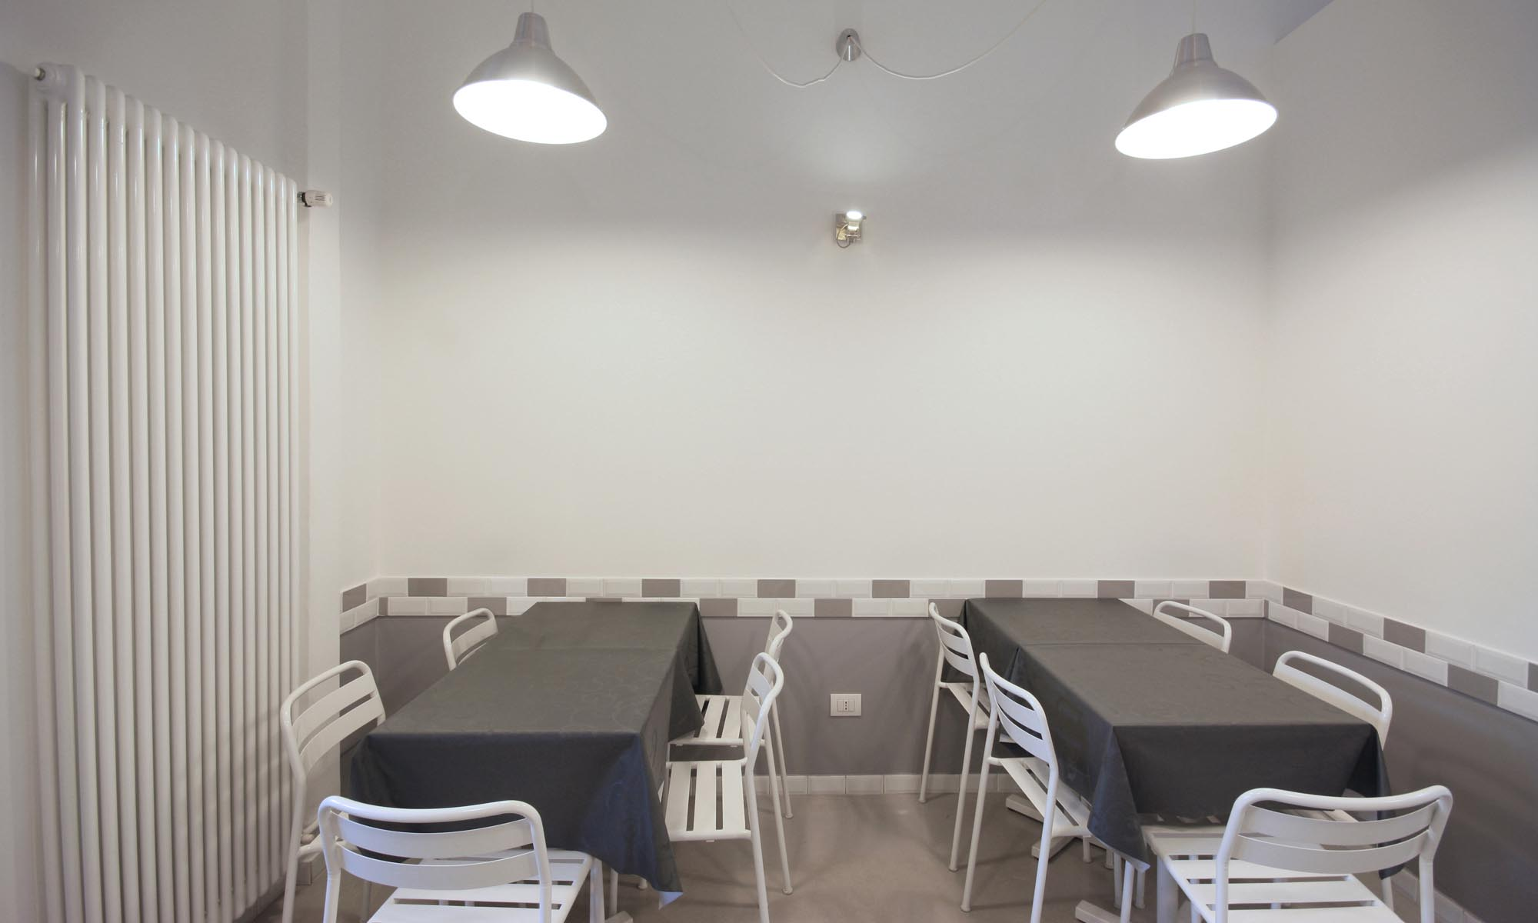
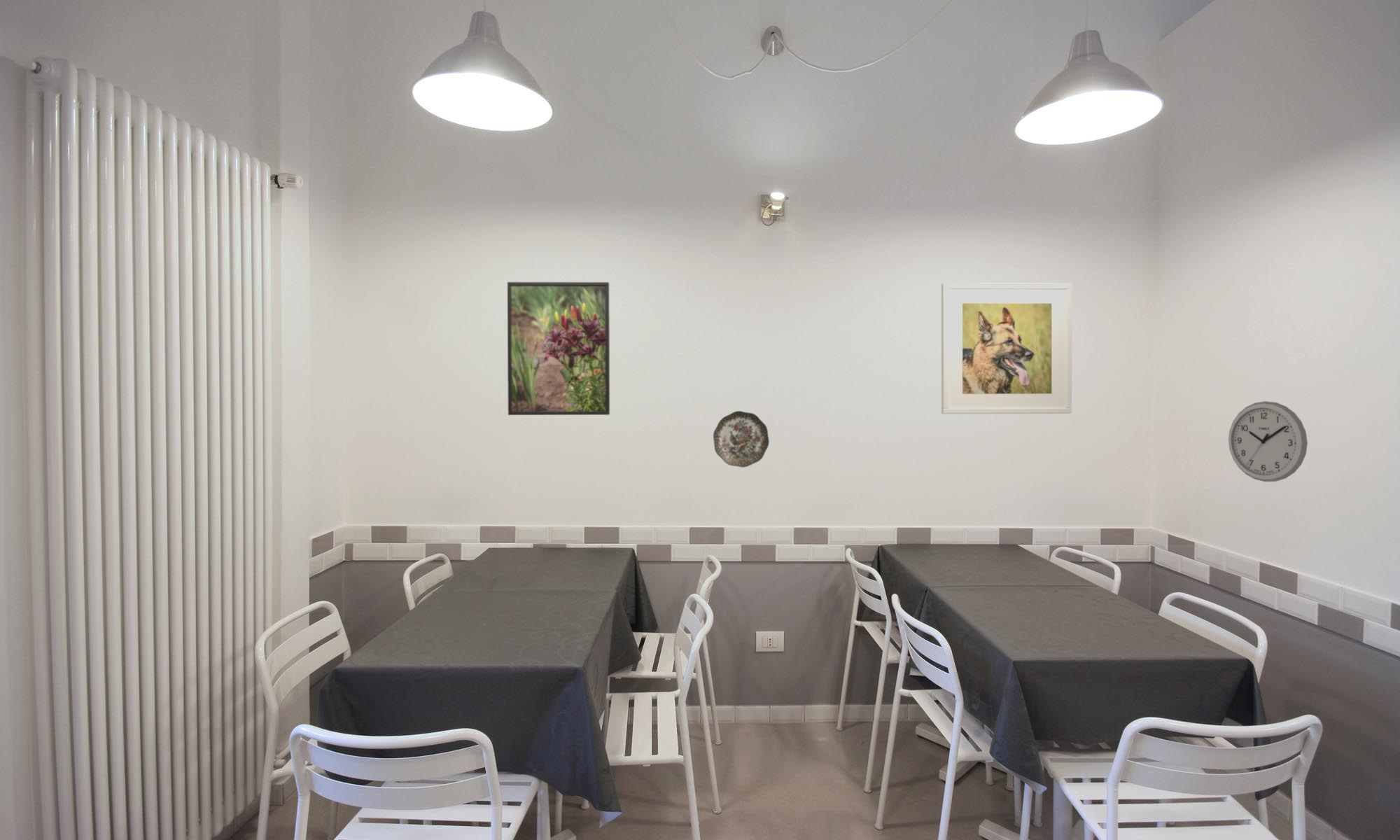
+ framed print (559, 349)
+ decorative plate (741, 439)
+ wall clock (1264, 441)
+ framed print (1006, 349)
